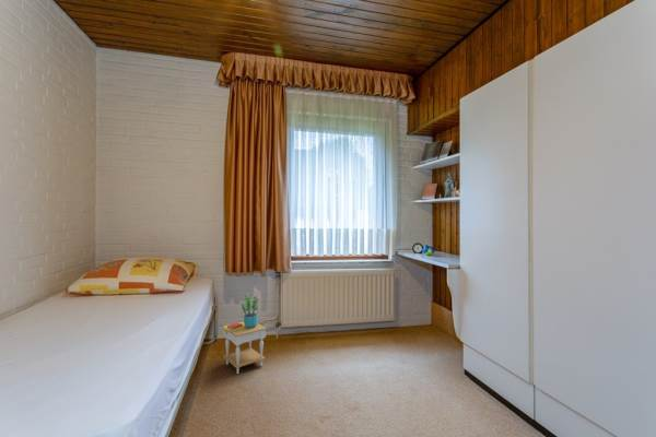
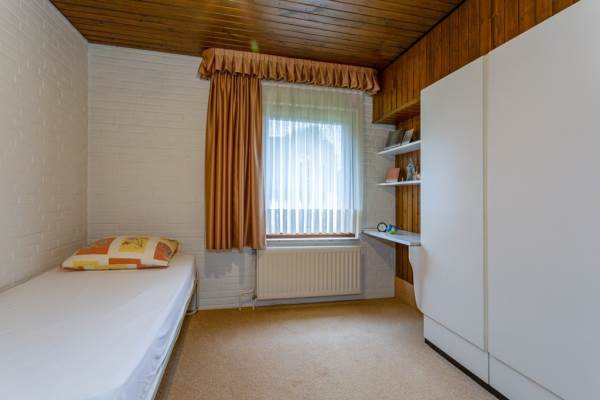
- side table (244, 329)
